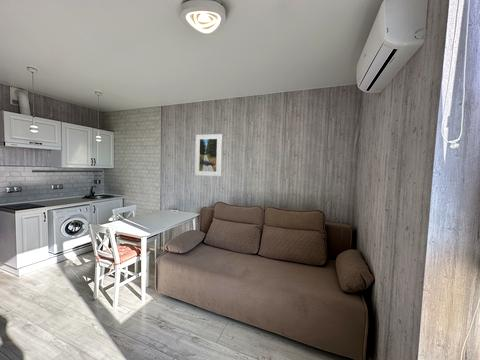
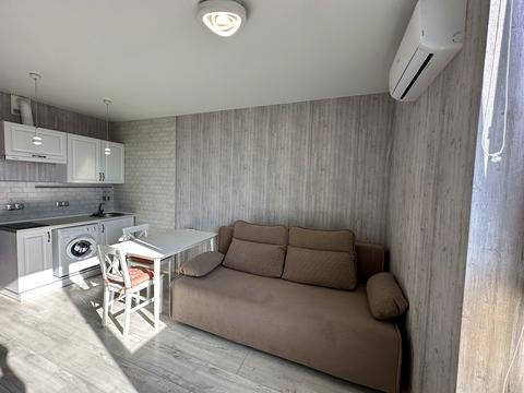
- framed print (208, 155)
